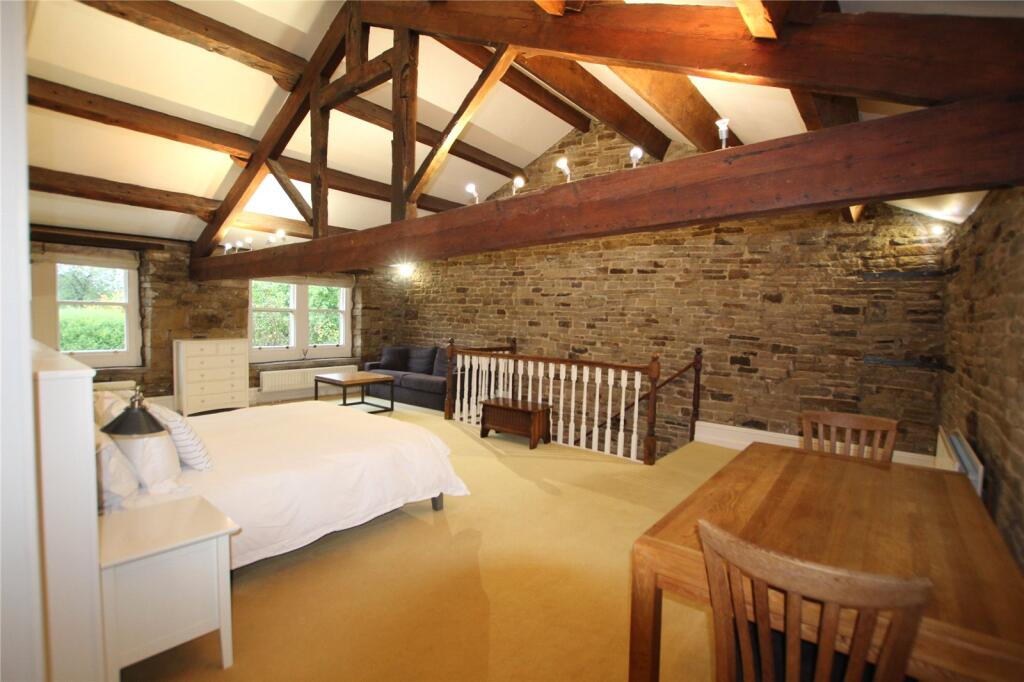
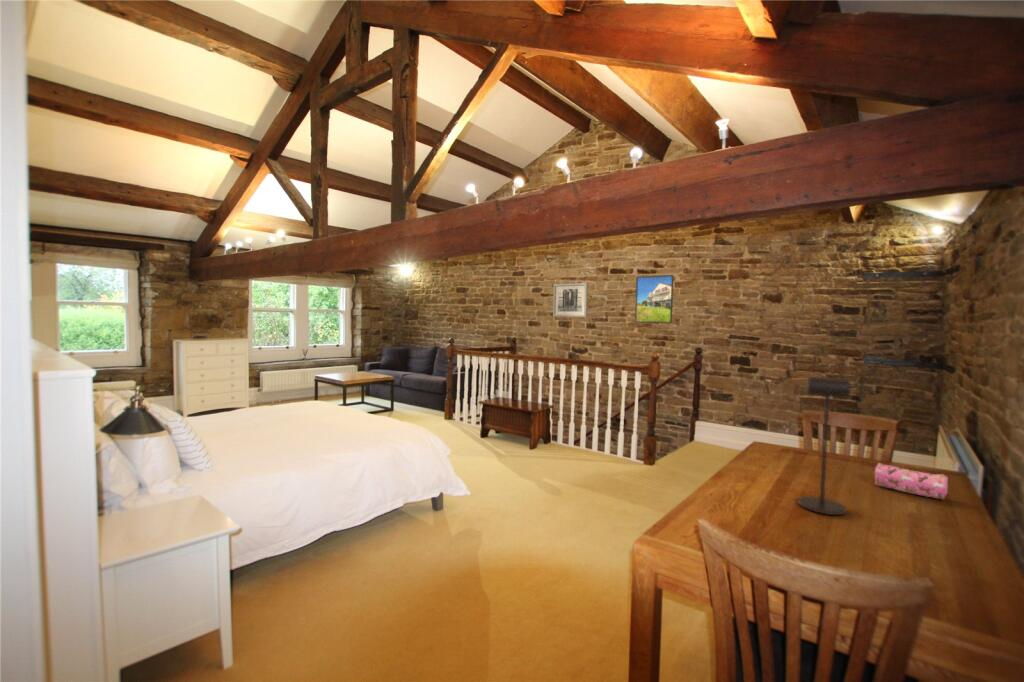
+ wall art (569, 300)
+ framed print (653, 299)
+ pencil case (909, 480)
+ desk lamp (824, 443)
